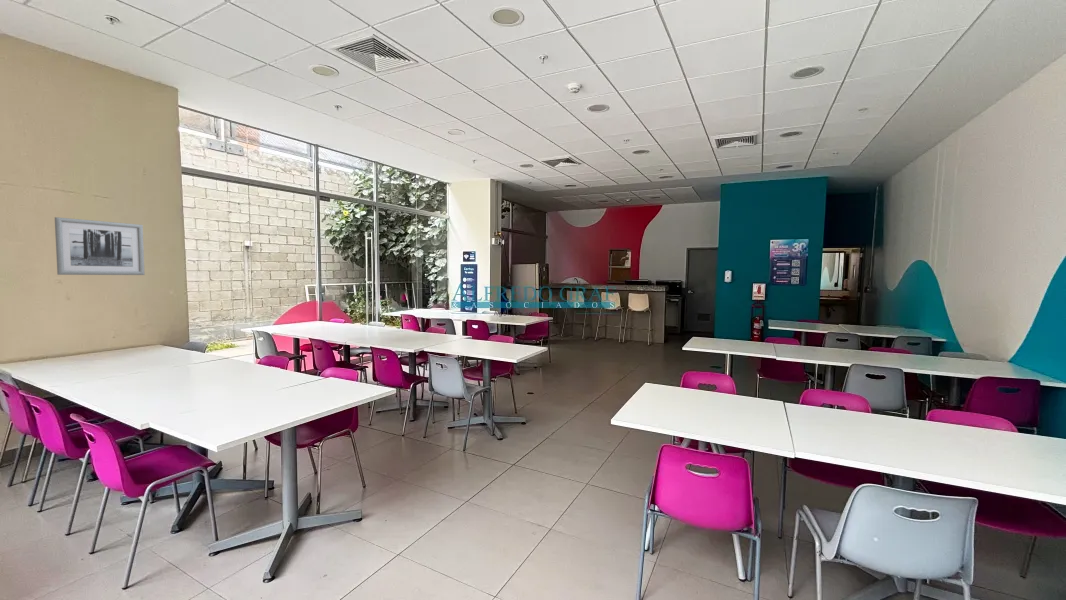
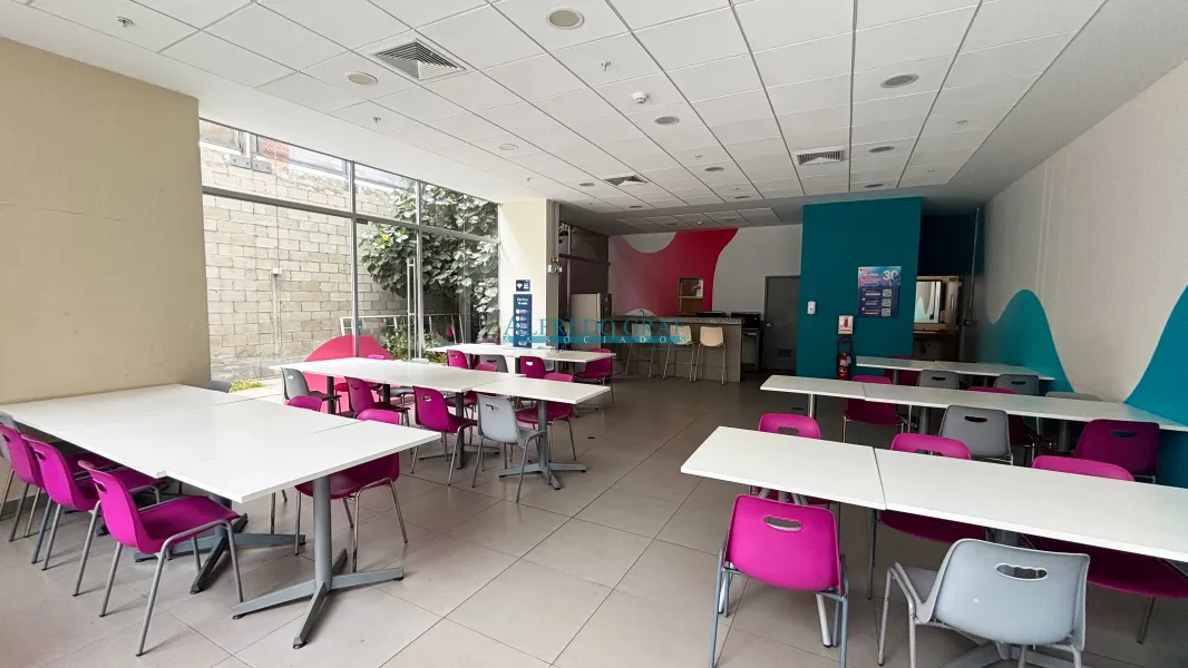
- wall art (102, 248)
